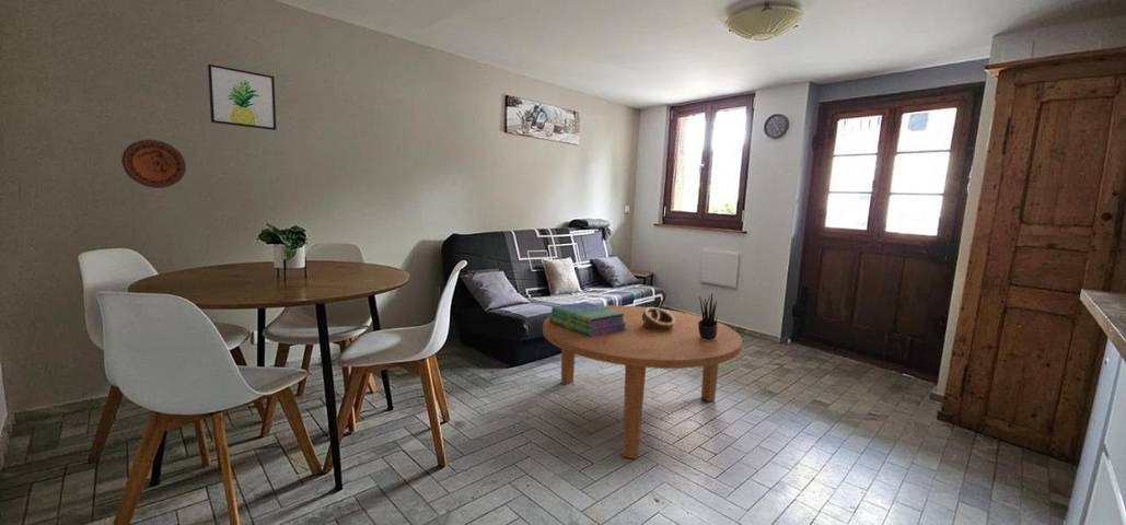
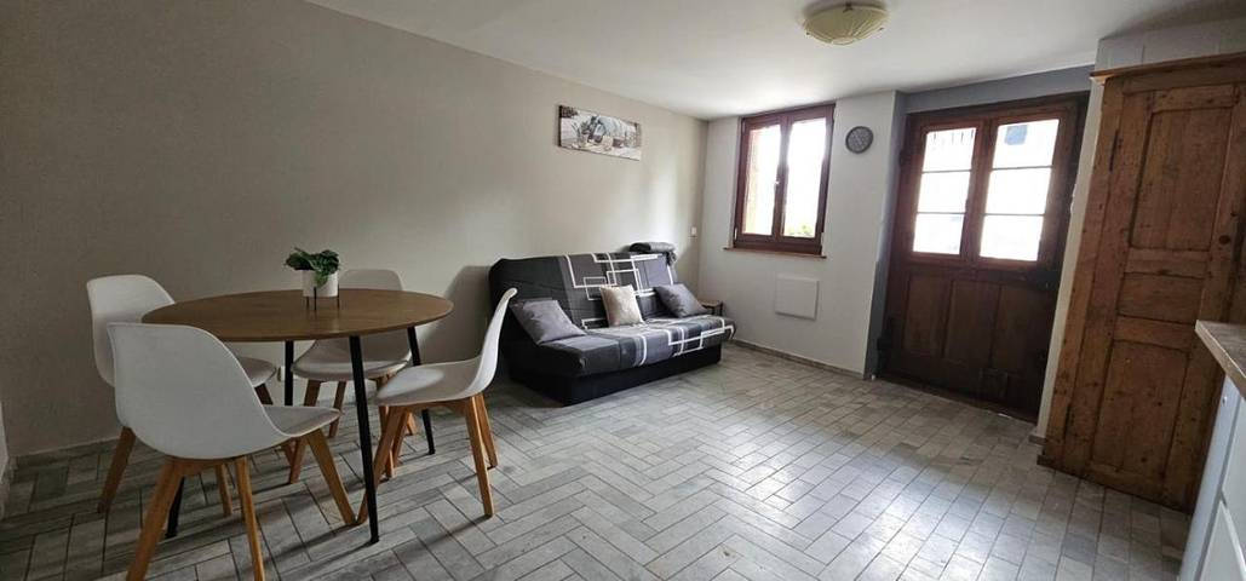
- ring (659, 318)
- potted plant (707, 315)
- stack of books (587, 317)
- wall art (243, 98)
- coffee table (636, 368)
- decorative plate (154, 163)
